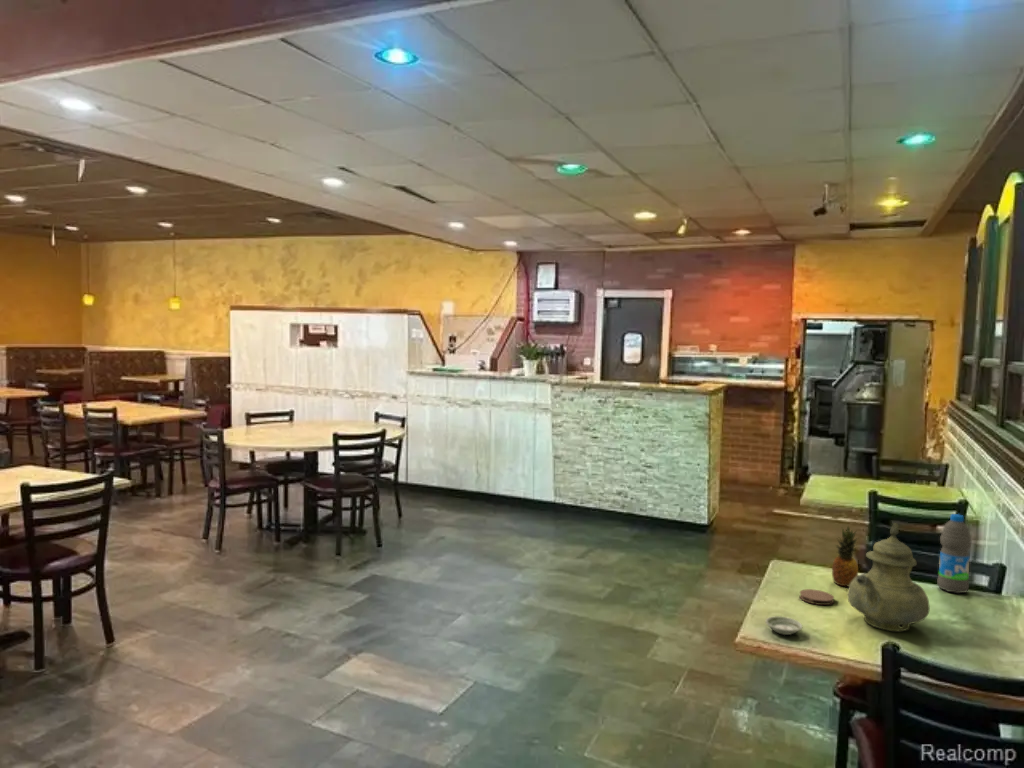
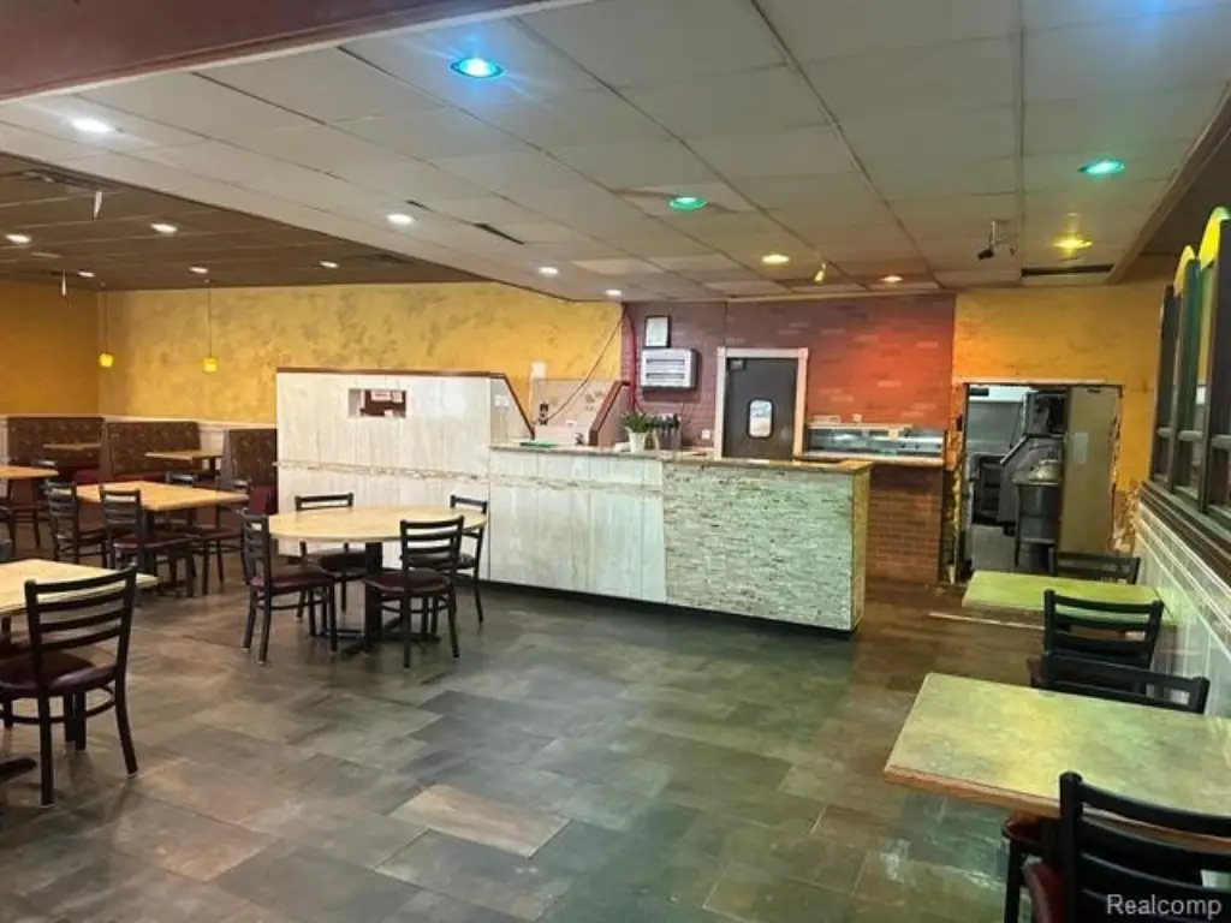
- saucer (783, 627)
- teapot (886, 574)
- fruit (846, 555)
- coaster (816, 596)
- water bottle (954, 552)
